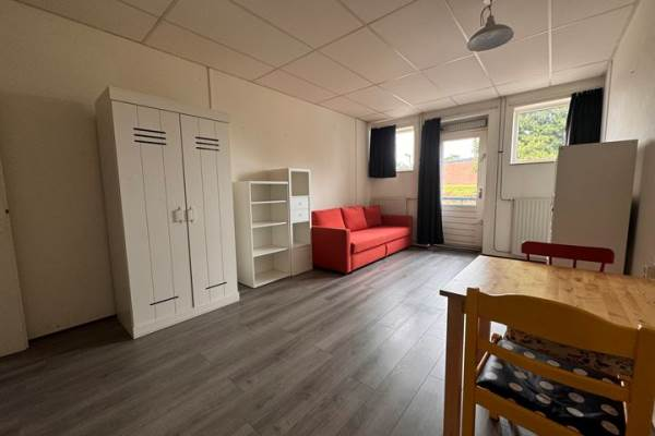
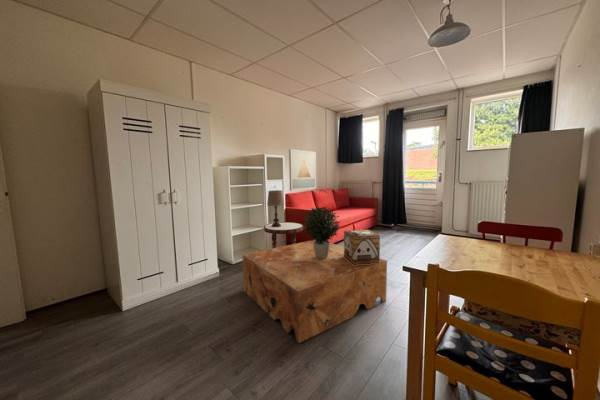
+ table lamp (275, 208)
+ coffee table (311, 276)
+ side table (276, 242)
+ decorative box (360, 246)
+ potted plant (320, 232)
+ wall art (303, 170)
